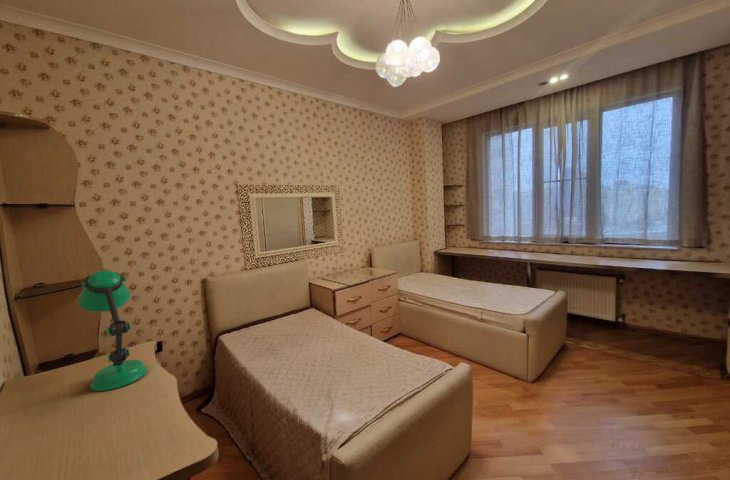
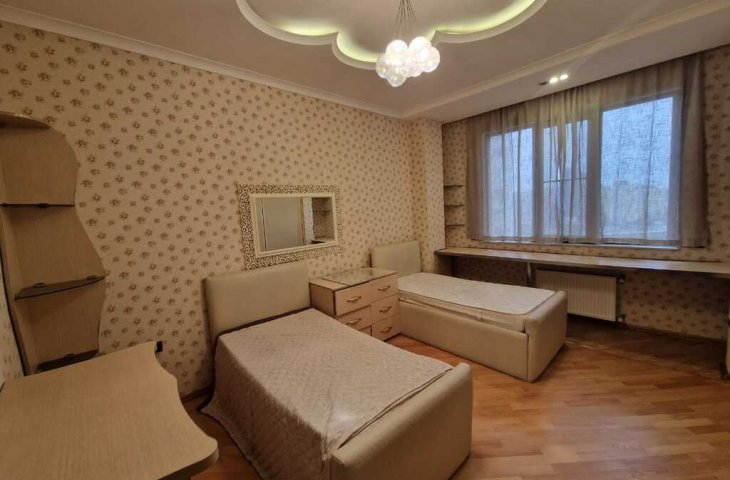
- desk lamp (112, 325)
